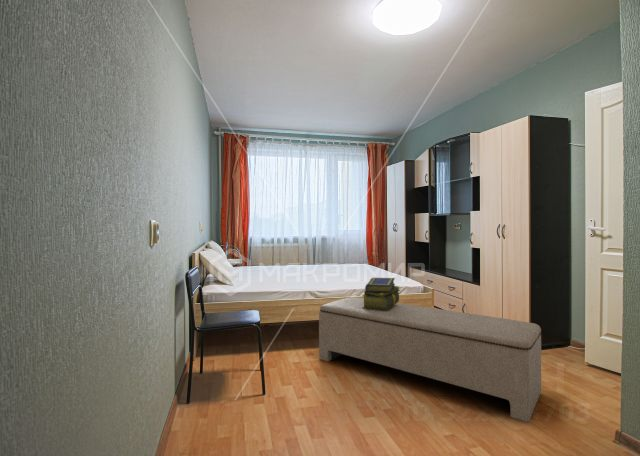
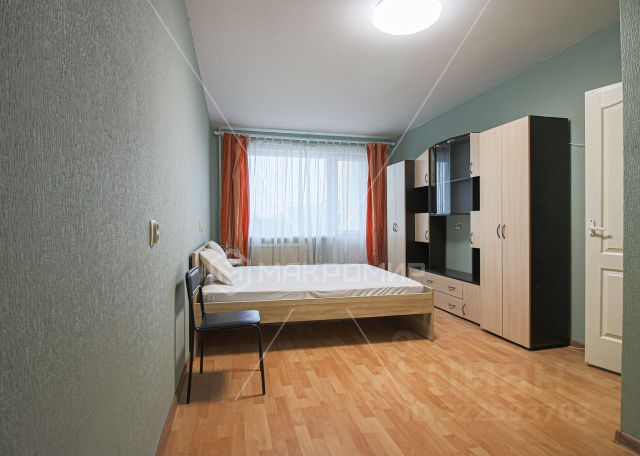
- bench (417, 342)
- stack of books (381, 292)
